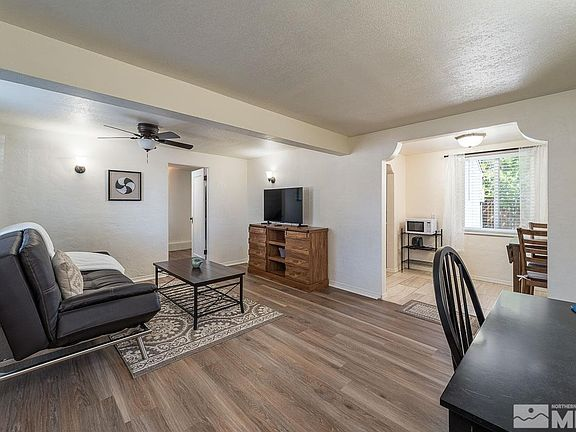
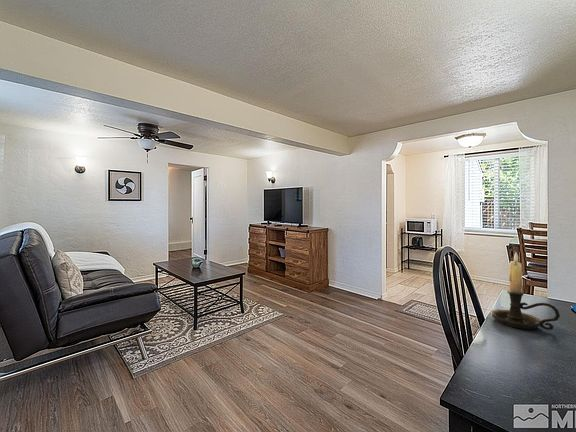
+ candle holder (522, 287)
